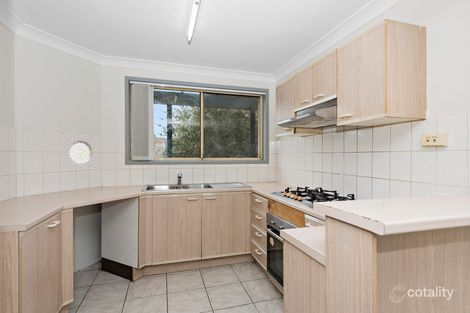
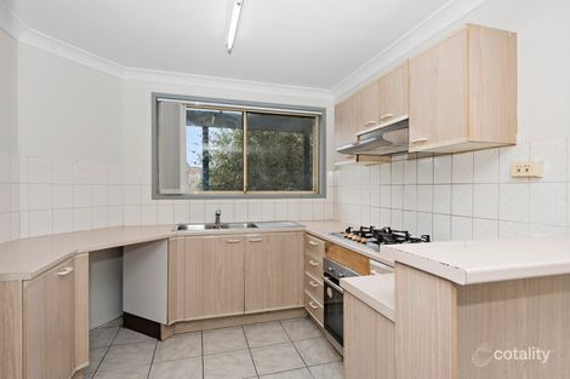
- decorative plate (80, 152)
